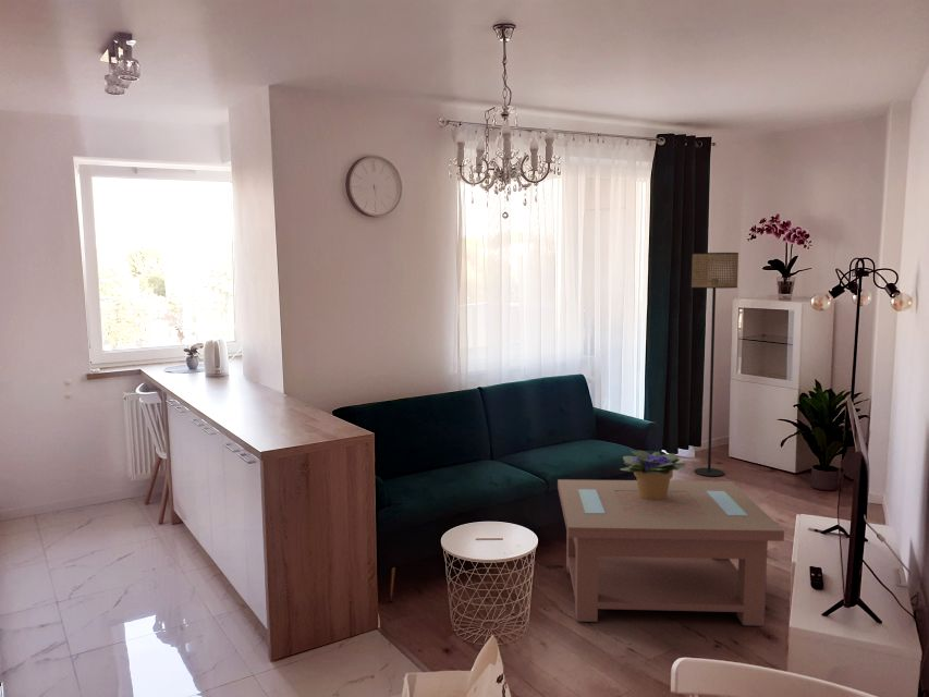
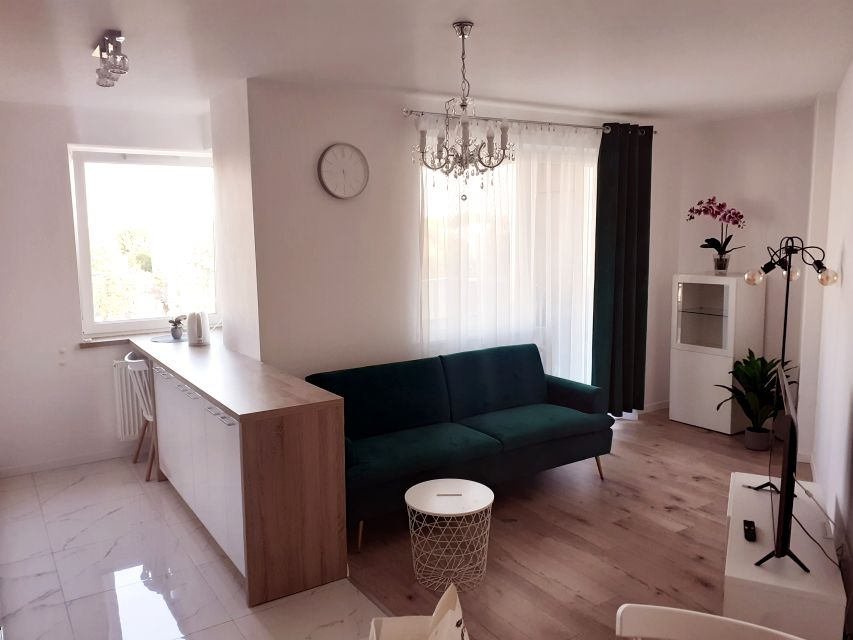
- coffee table (657, 547)
- potted flower (652, 474)
- floor lamp (711, 364)
